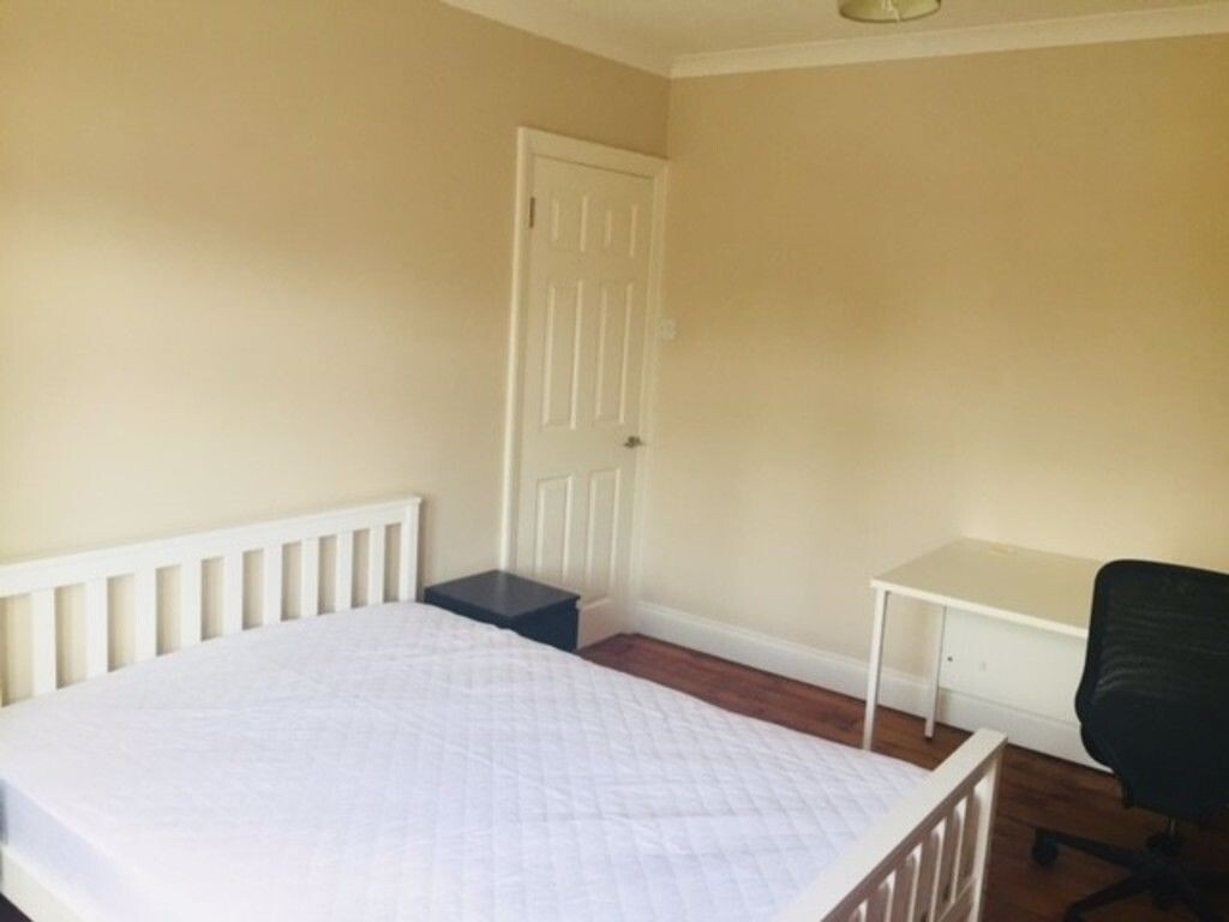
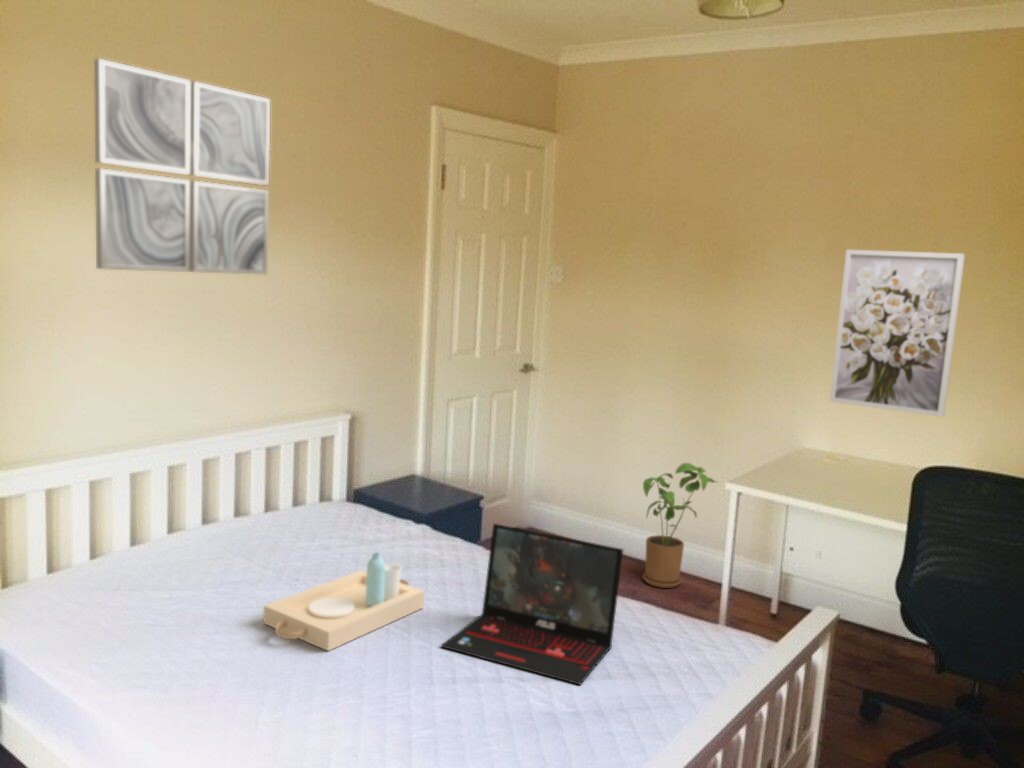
+ wall art (894, 331)
+ house plant (667, 523)
+ laptop (533, 598)
+ wall art (190, 175)
+ serving tray (347, 584)
